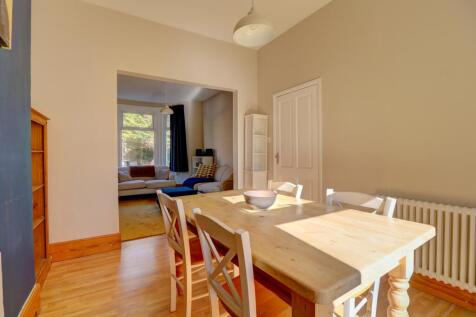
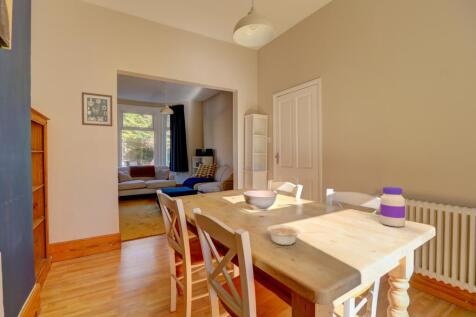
+ wall art (97, 109)
+ jar (392, 206)
+ legume (284, 234)
